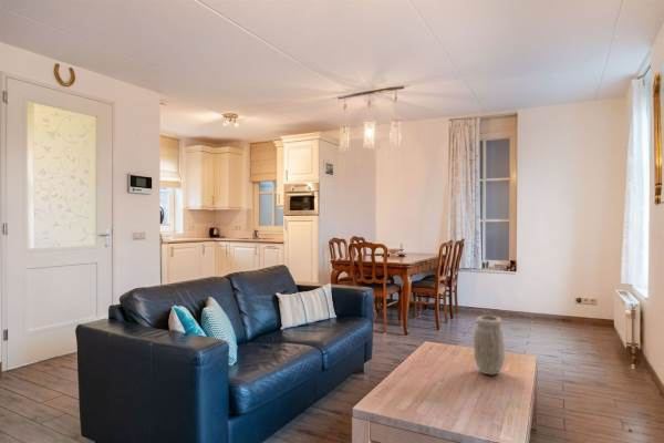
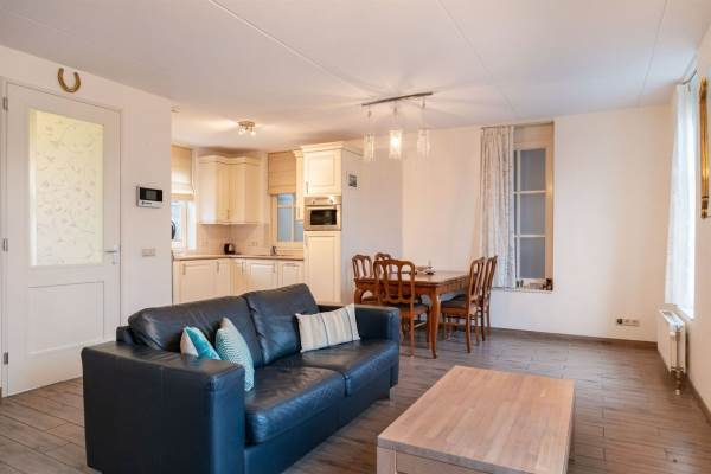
- vase (488, 344)
